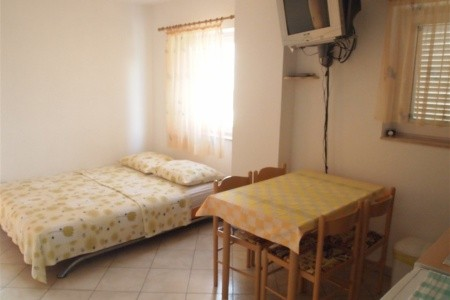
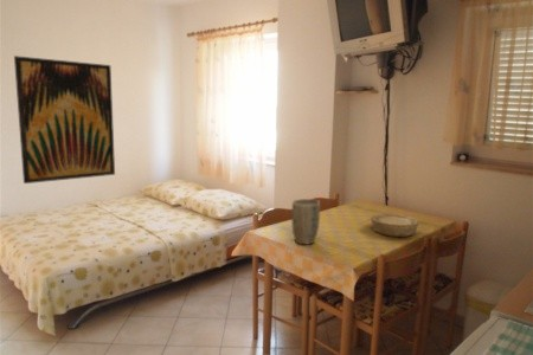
+ bowl (393, 225)
+ plant pot (306, 221)
+ wall art (69, 121)
